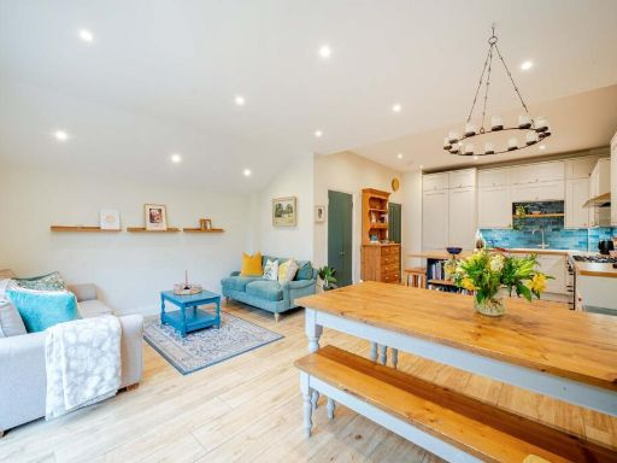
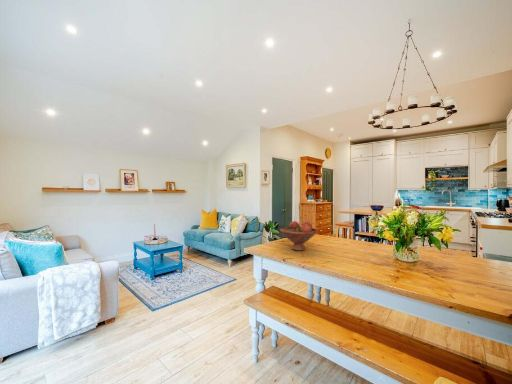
+ fruit bowl (298, 235)
